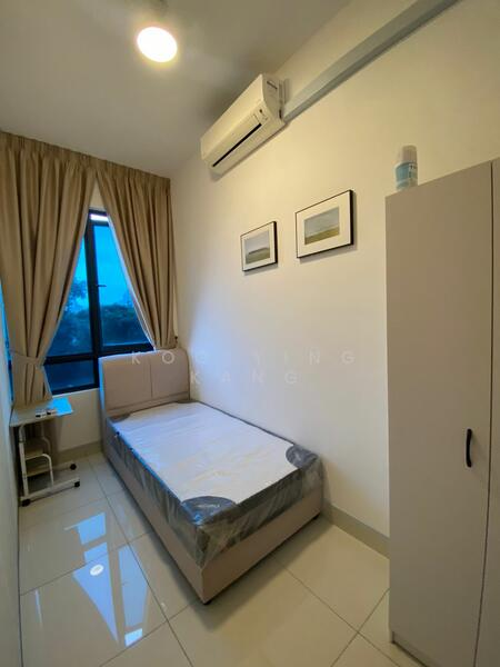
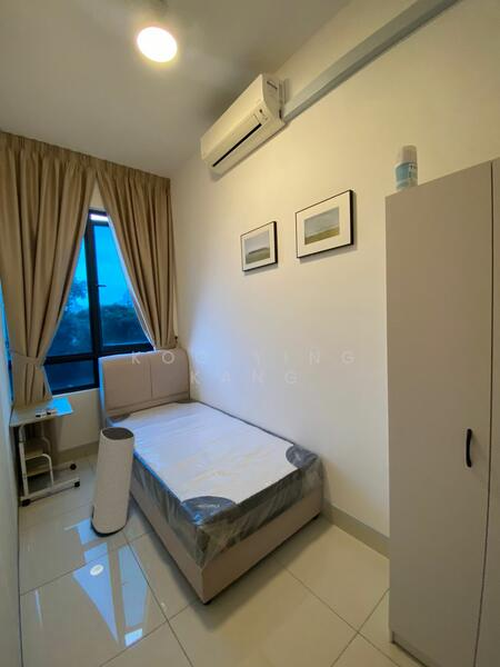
+ air purifier (112, 475)
